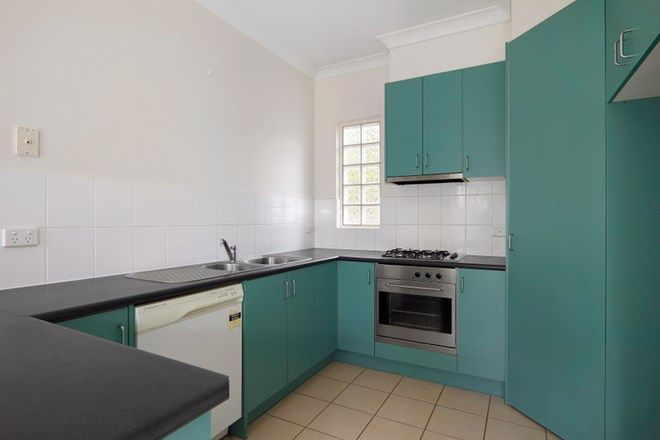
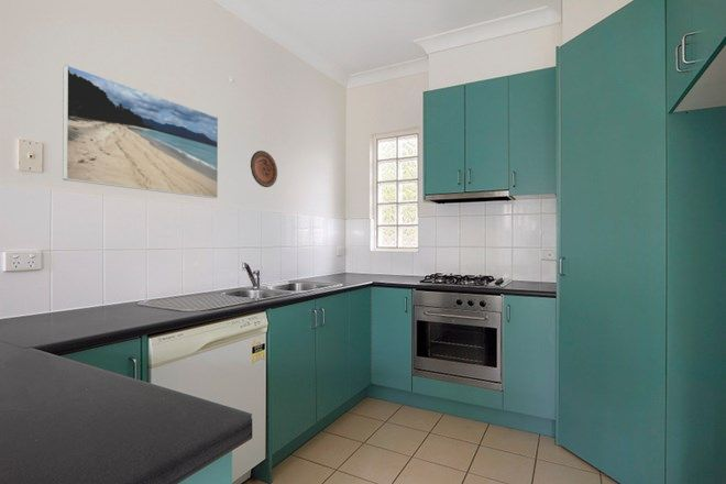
+ decorative plate (263, 168)
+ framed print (153, 143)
